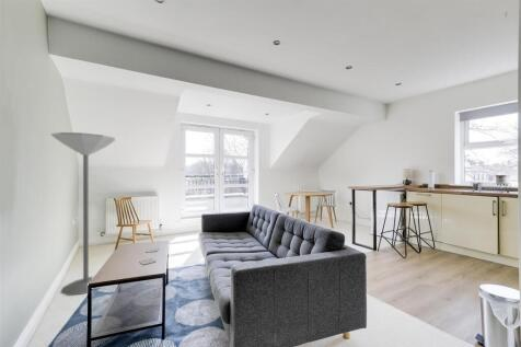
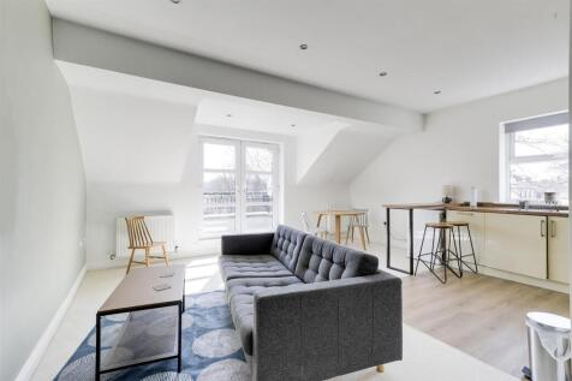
- floor lamp (85, 210)
